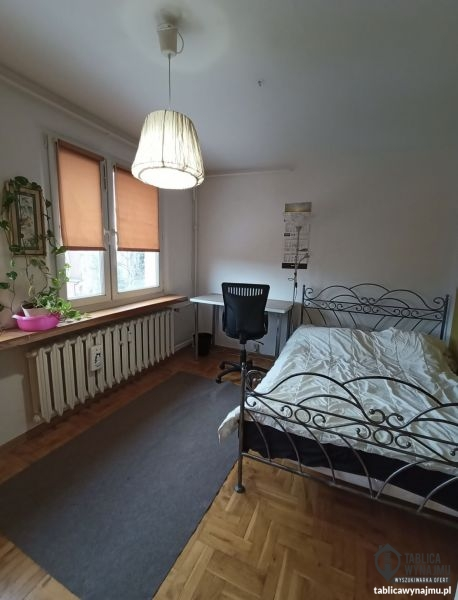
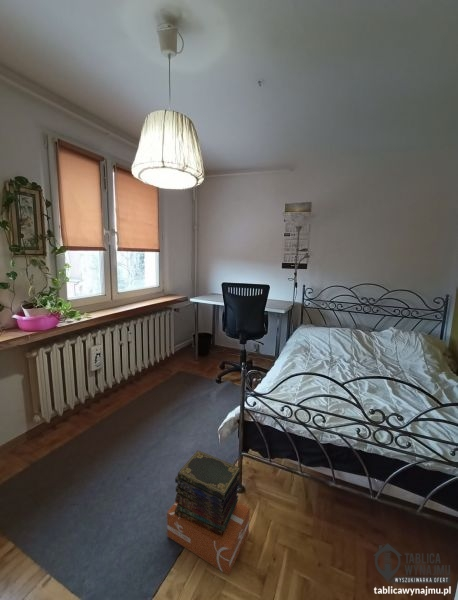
+ cardboard box (204, 528)
+ book stack (208, 489)
